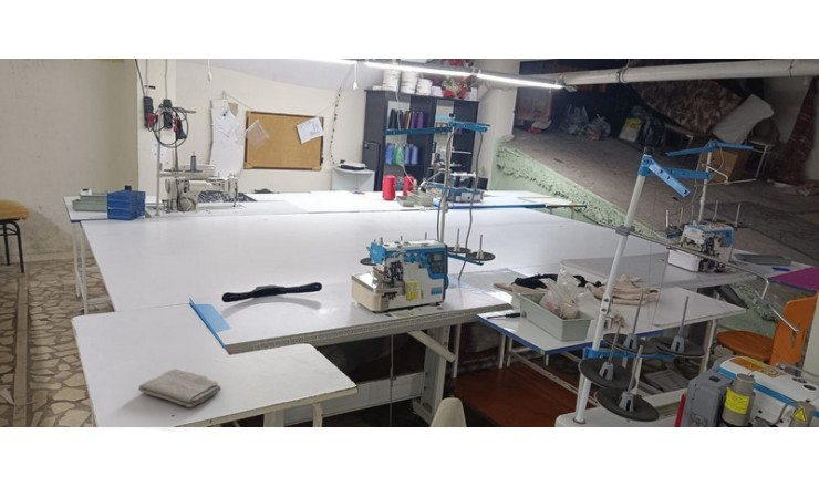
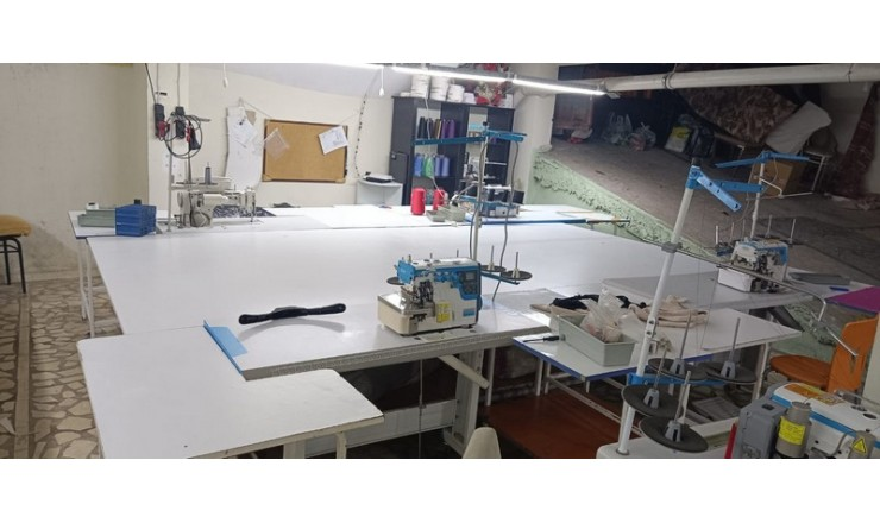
- washcloth (180, 386)
